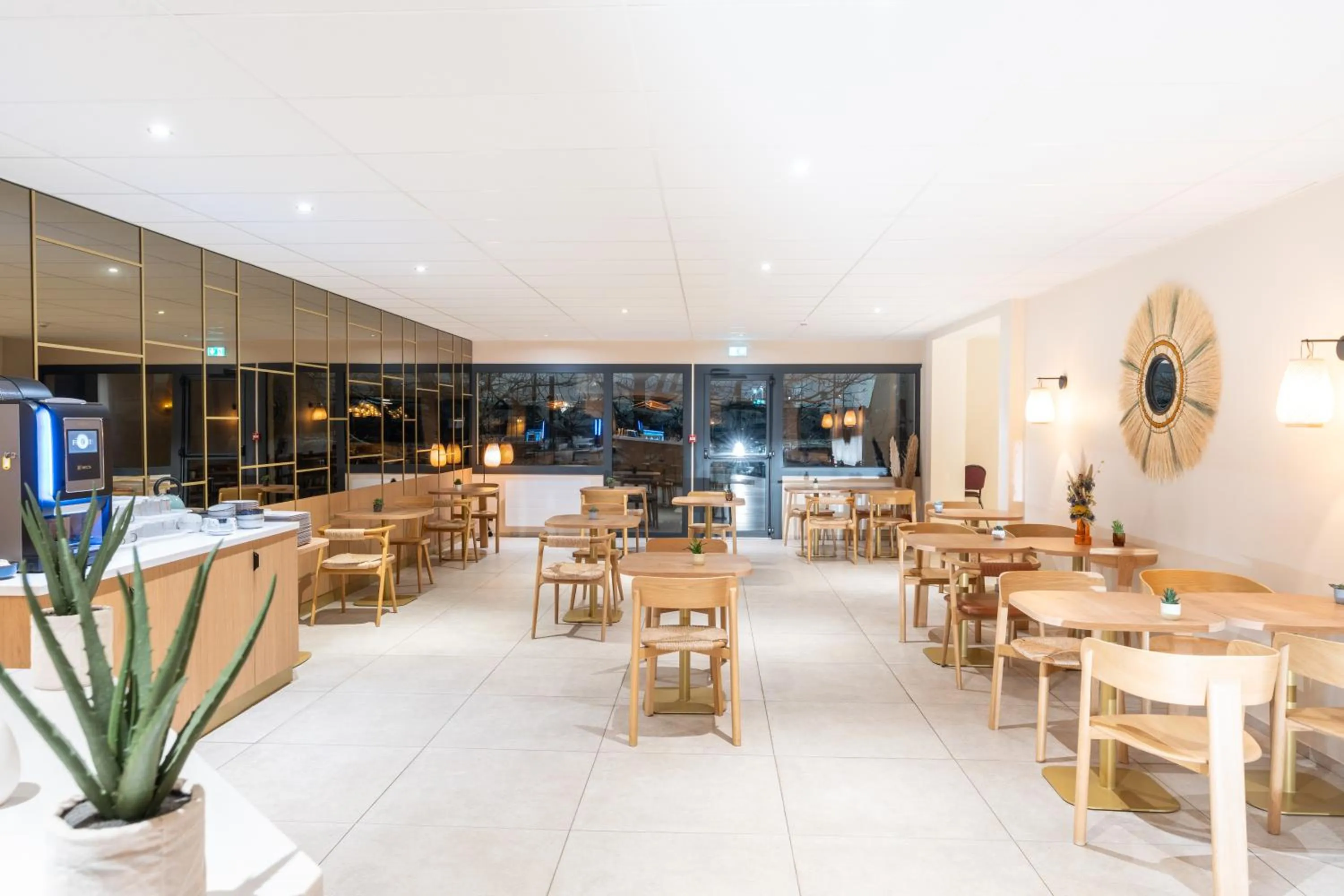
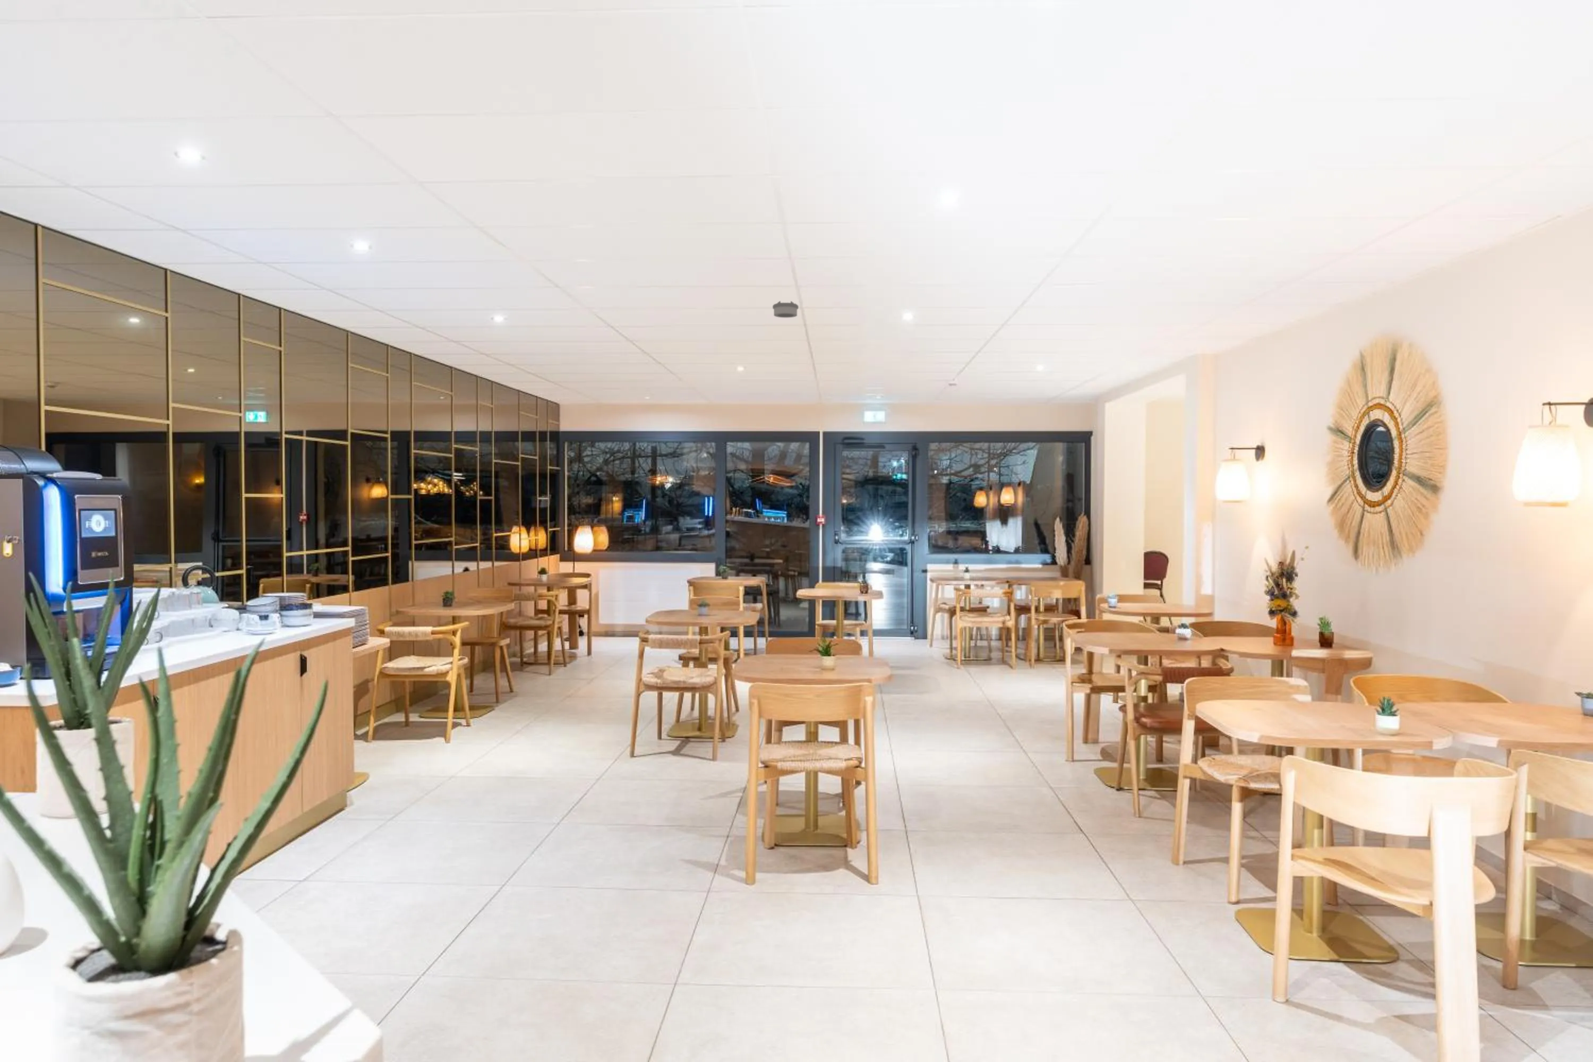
+ smoke detector (786, 308)
